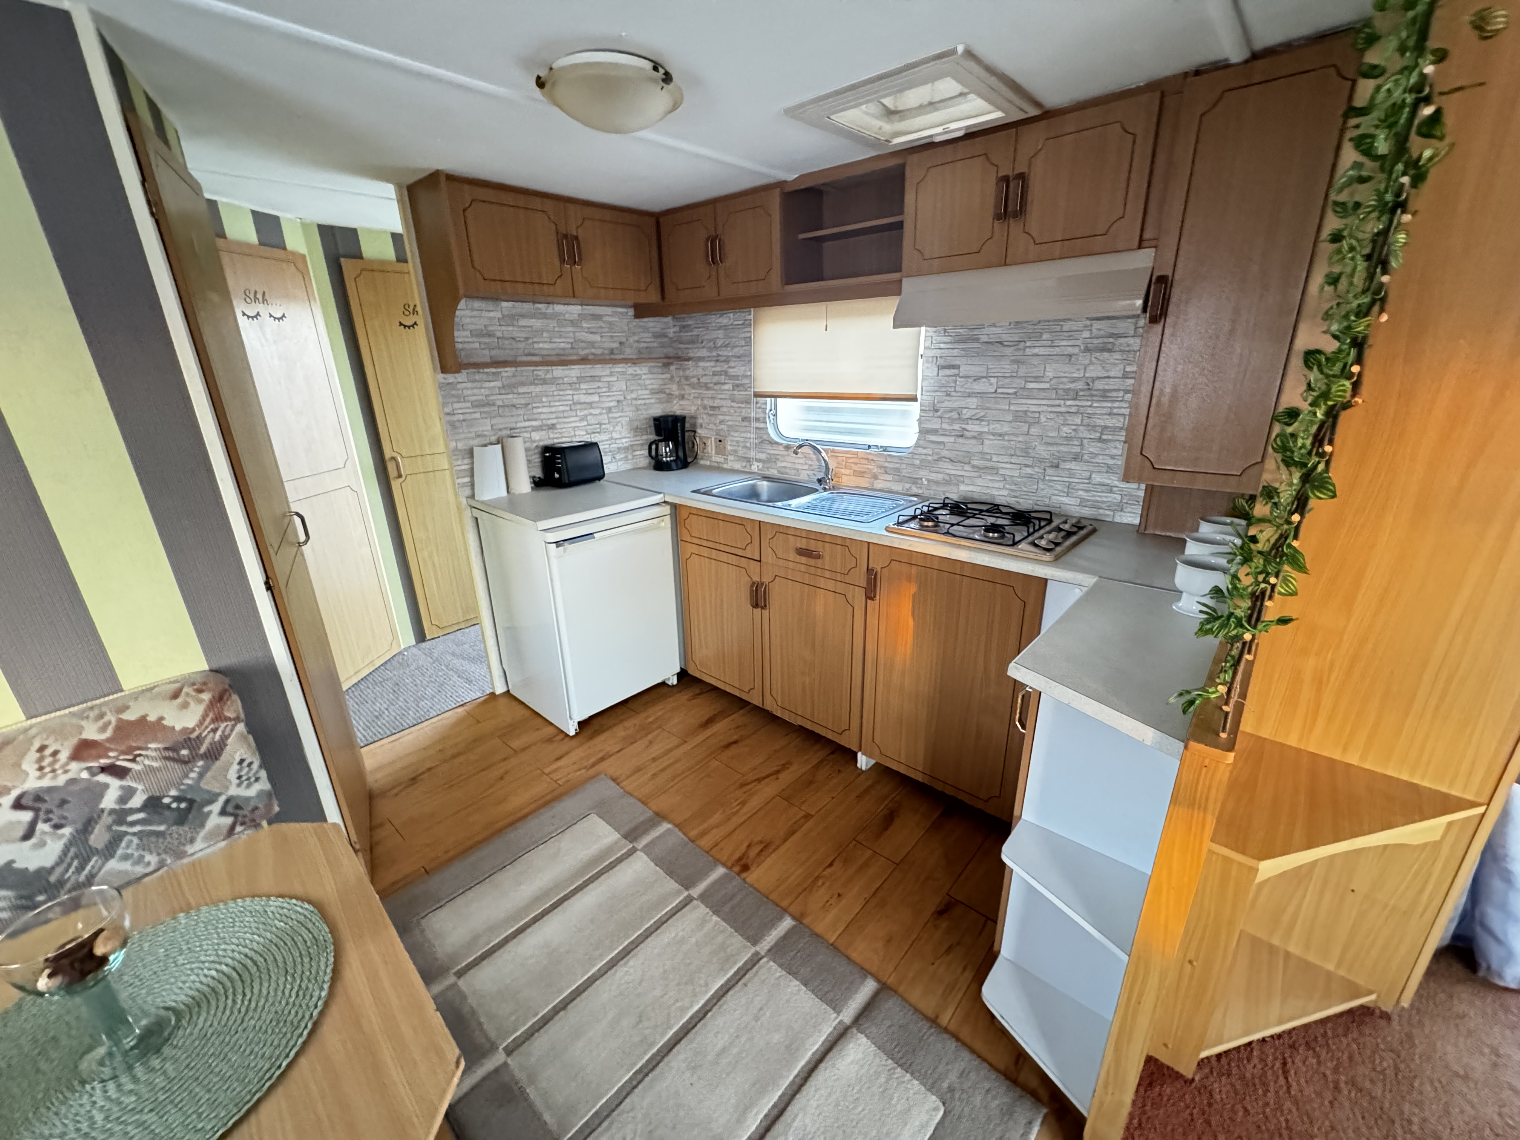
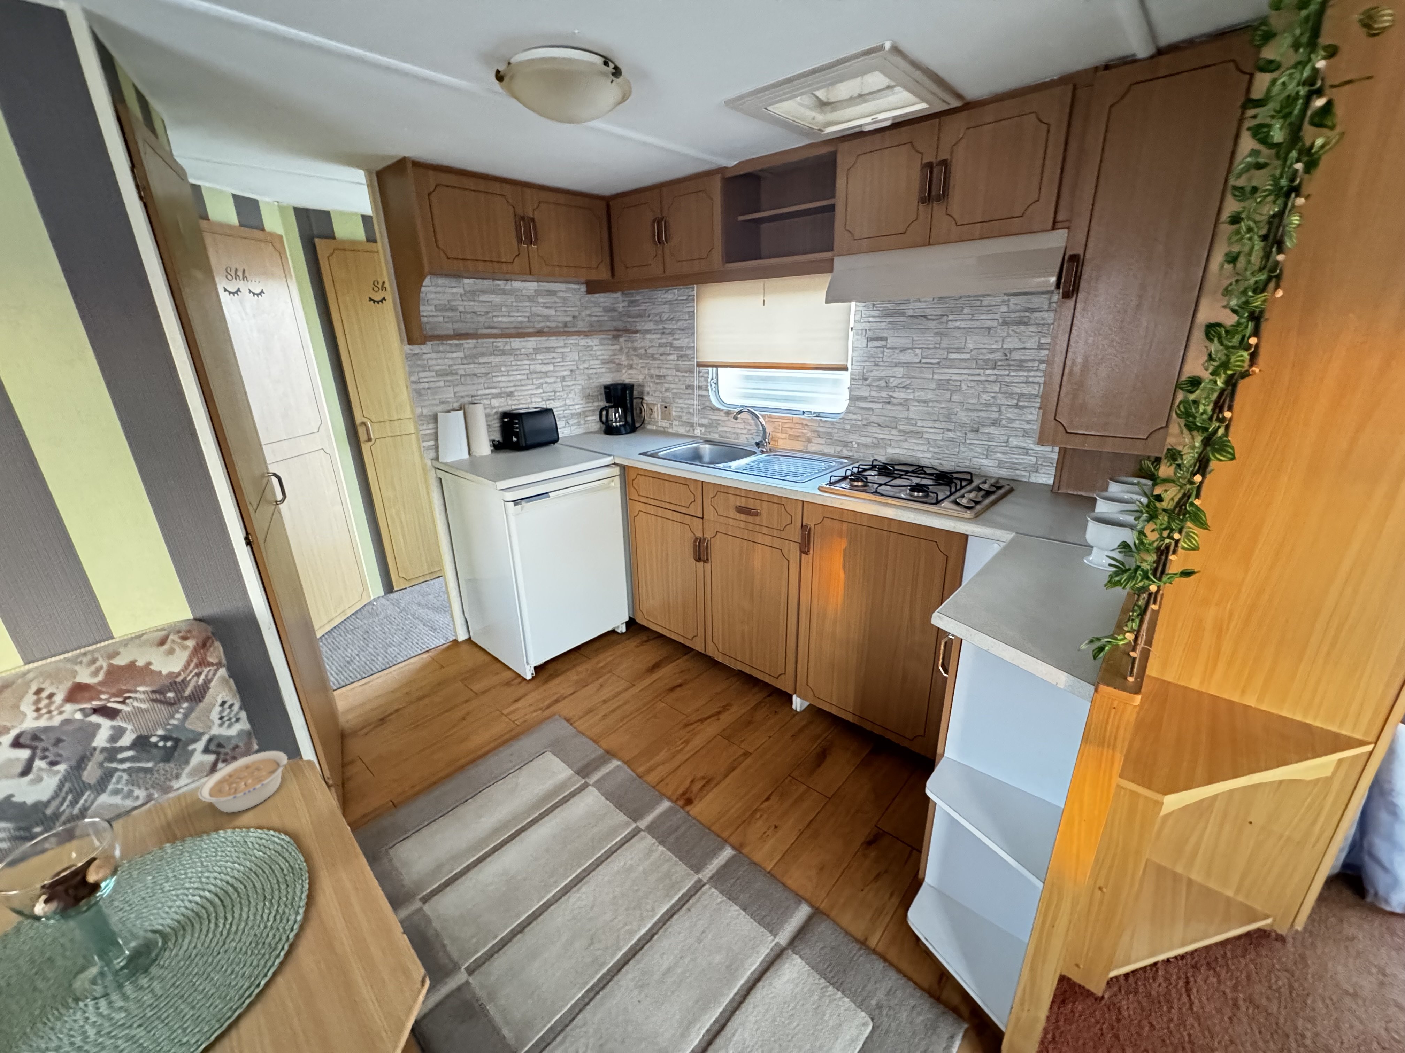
+ legume (250, 781)
